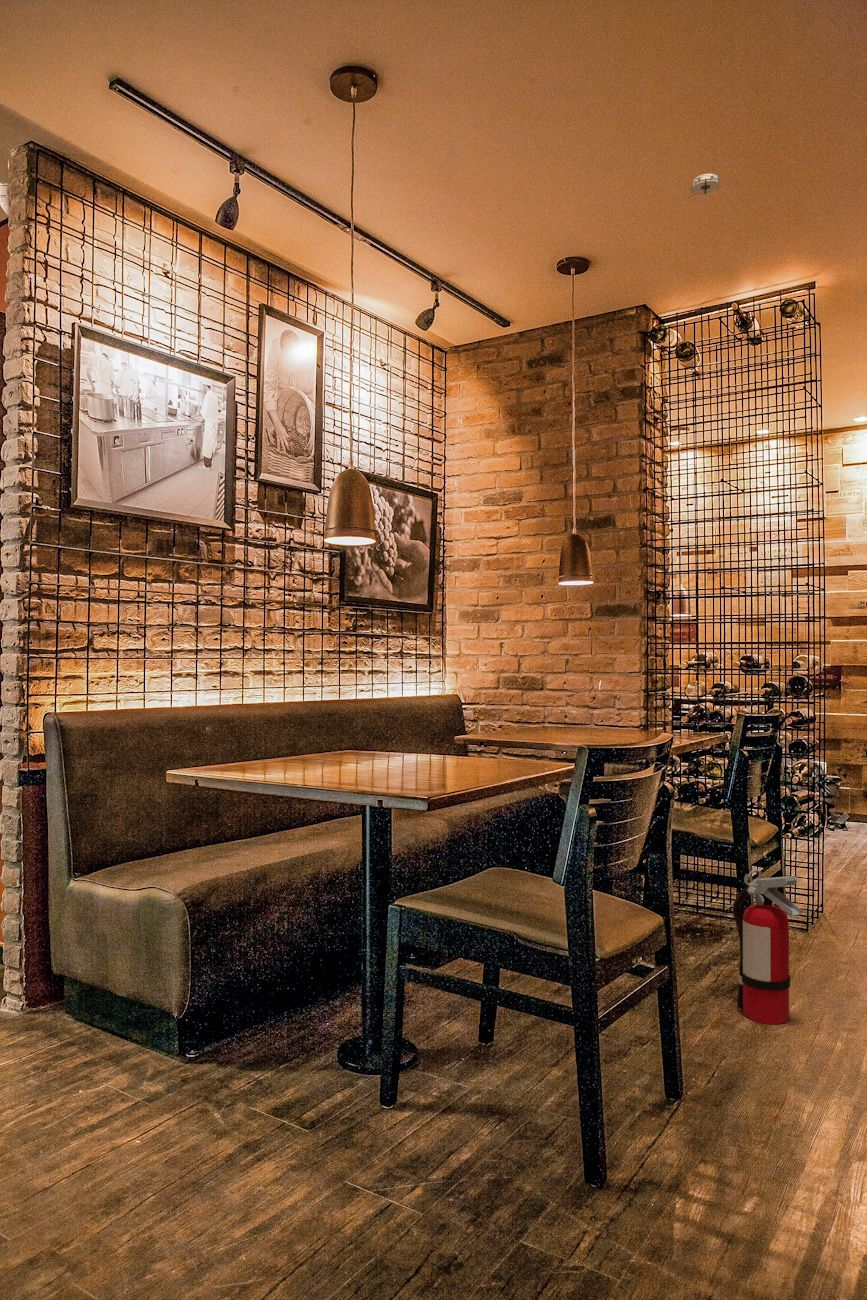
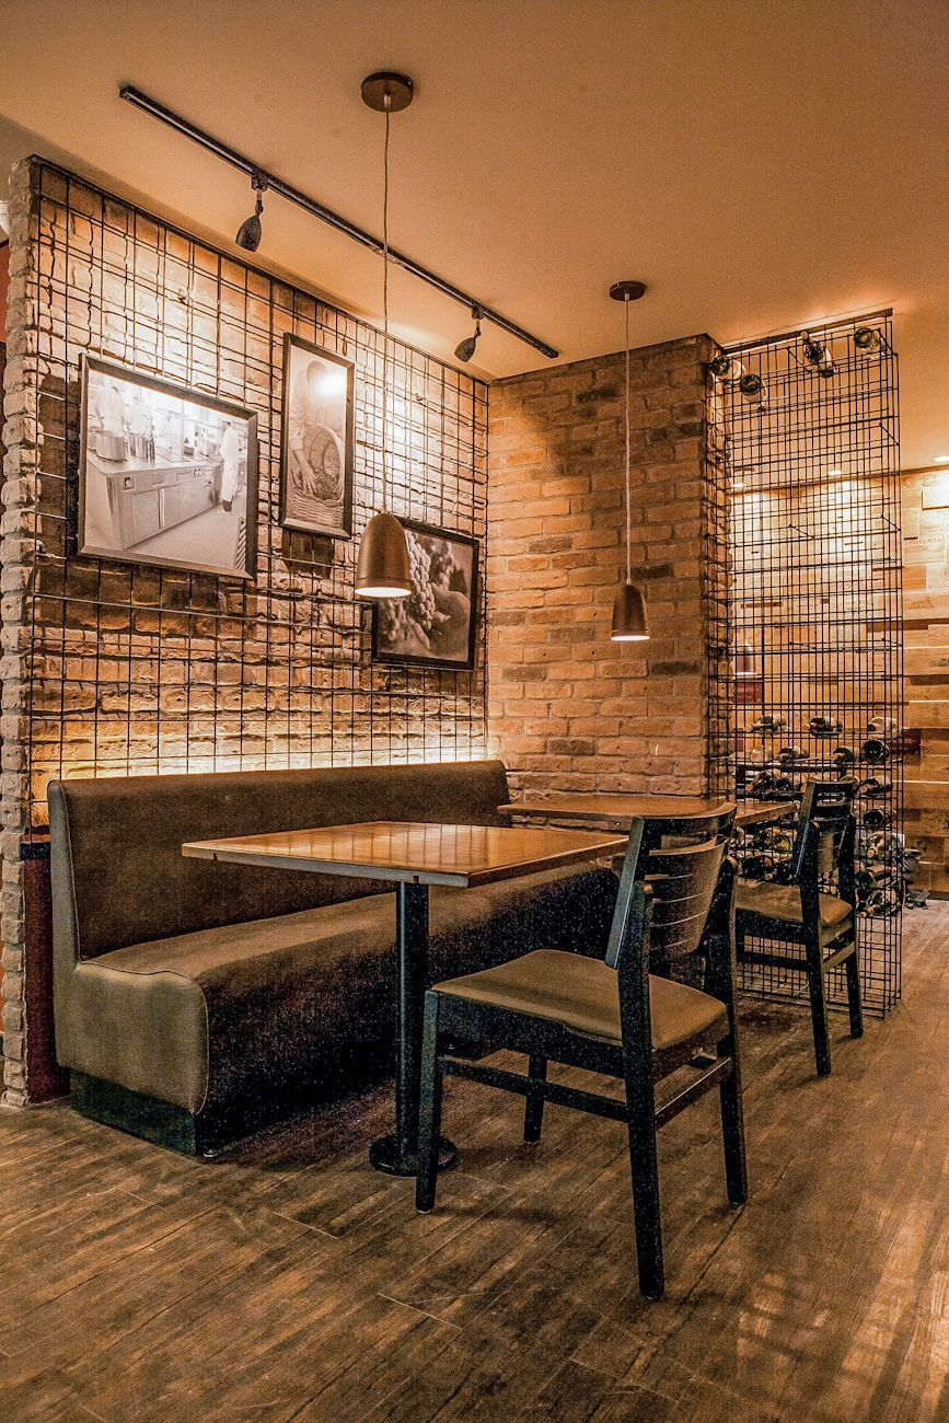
- fire extinguisher (762, 940)
- smoke detector (704, 184)
